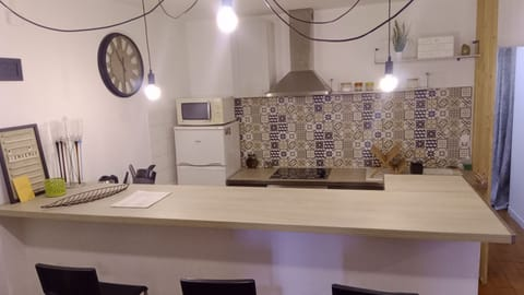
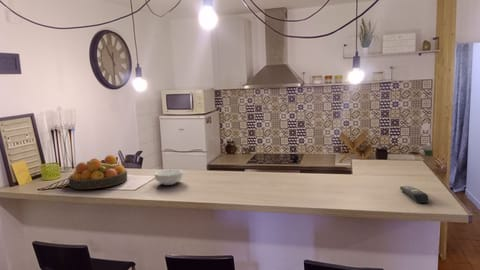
+ cereal bowl (169, 177)
+ remote control (413, 192)
+ fruit bowl (98, 169)
